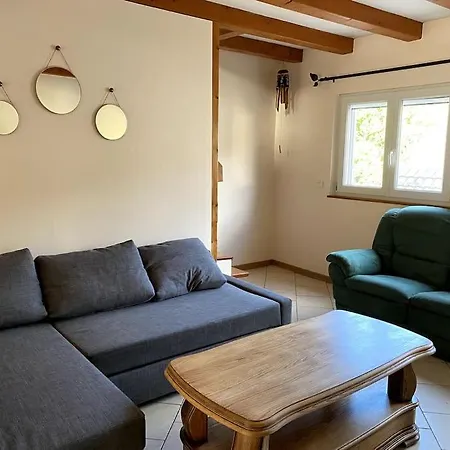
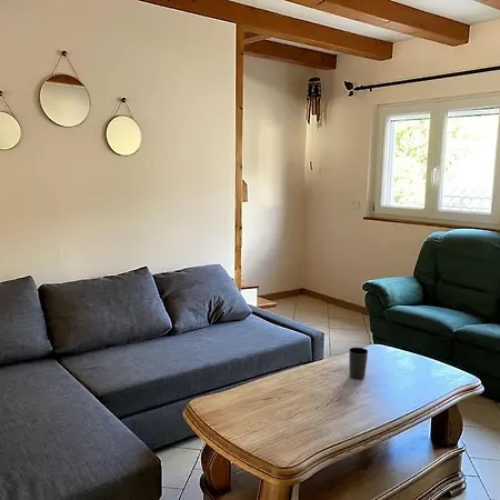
+ cup (358, 363)
